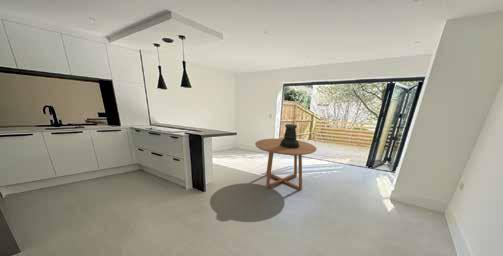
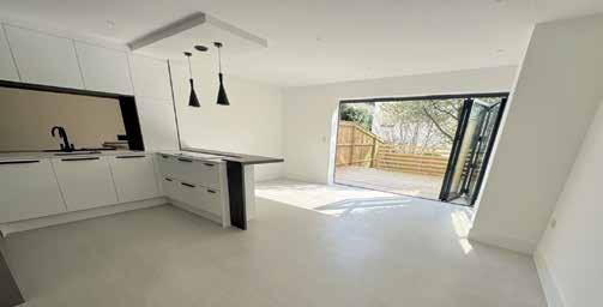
- dining table (284, 154)
- pedestal (290, 135)
